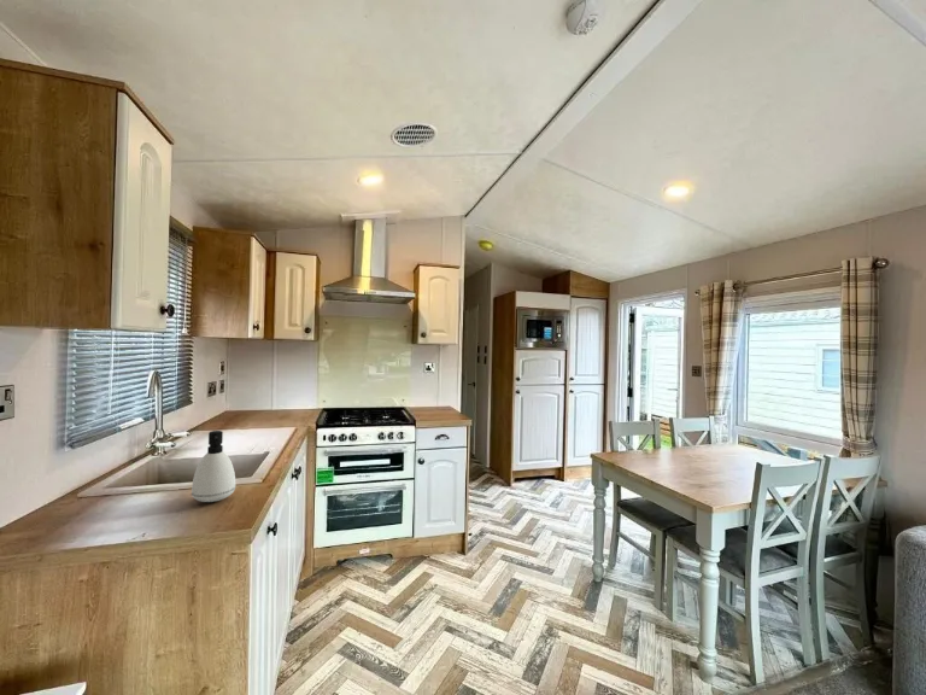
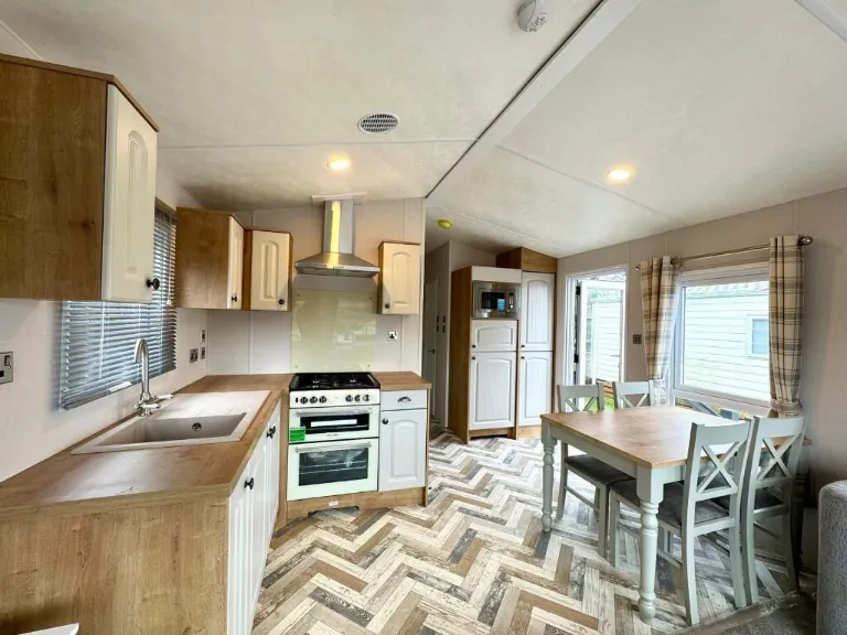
- soap dispenser (215, 465)
